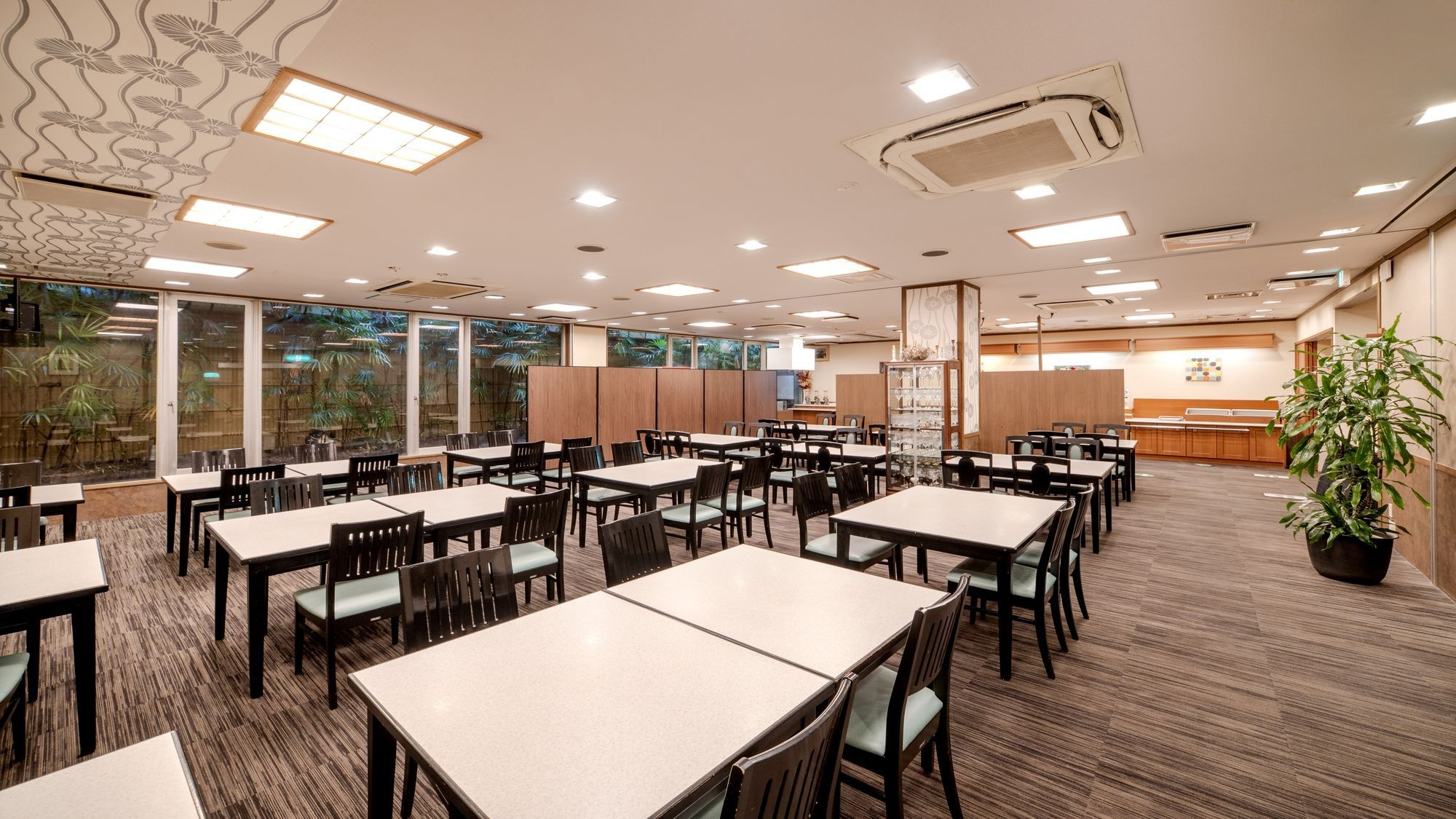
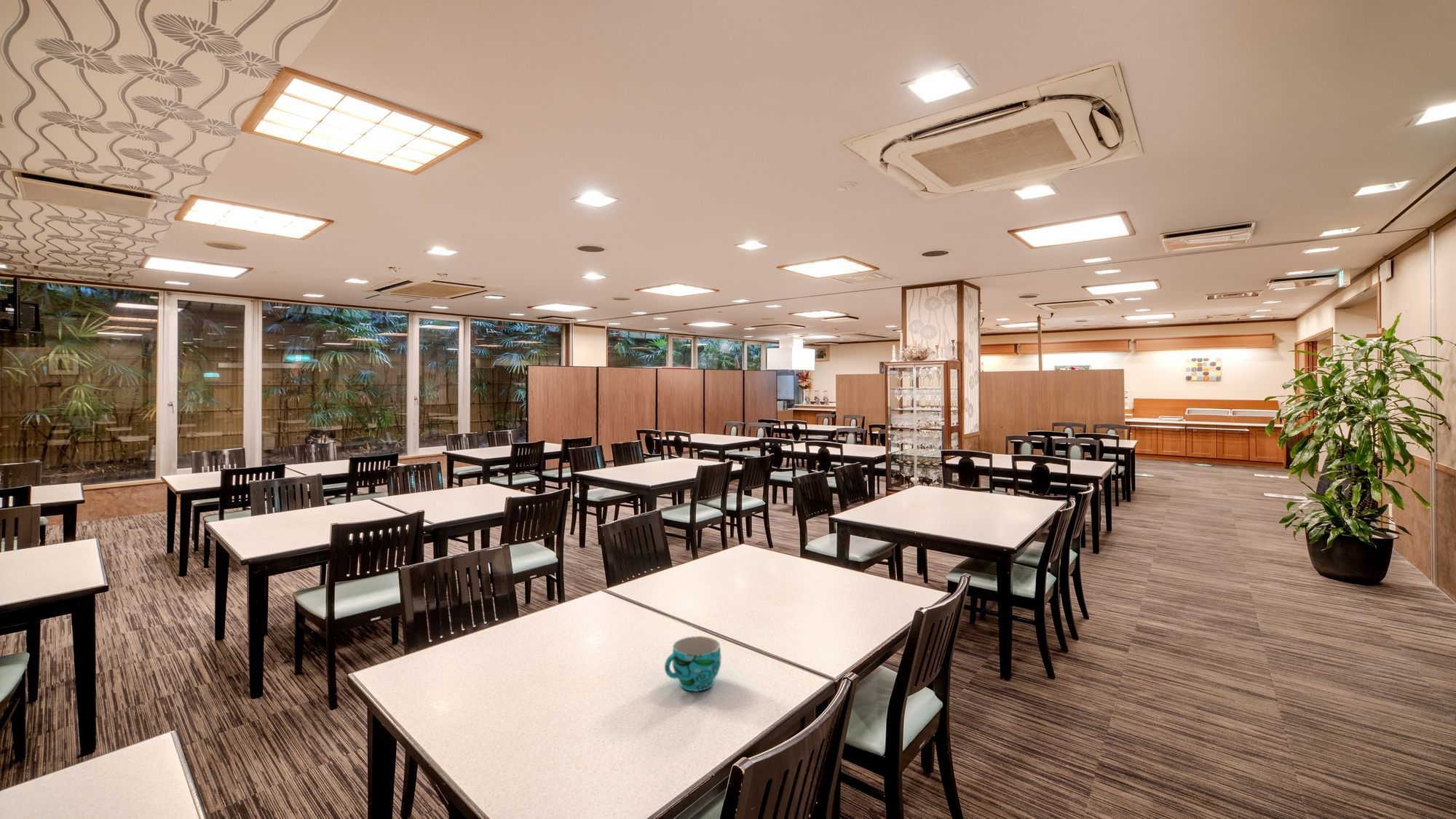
+ cup (695, 665)
